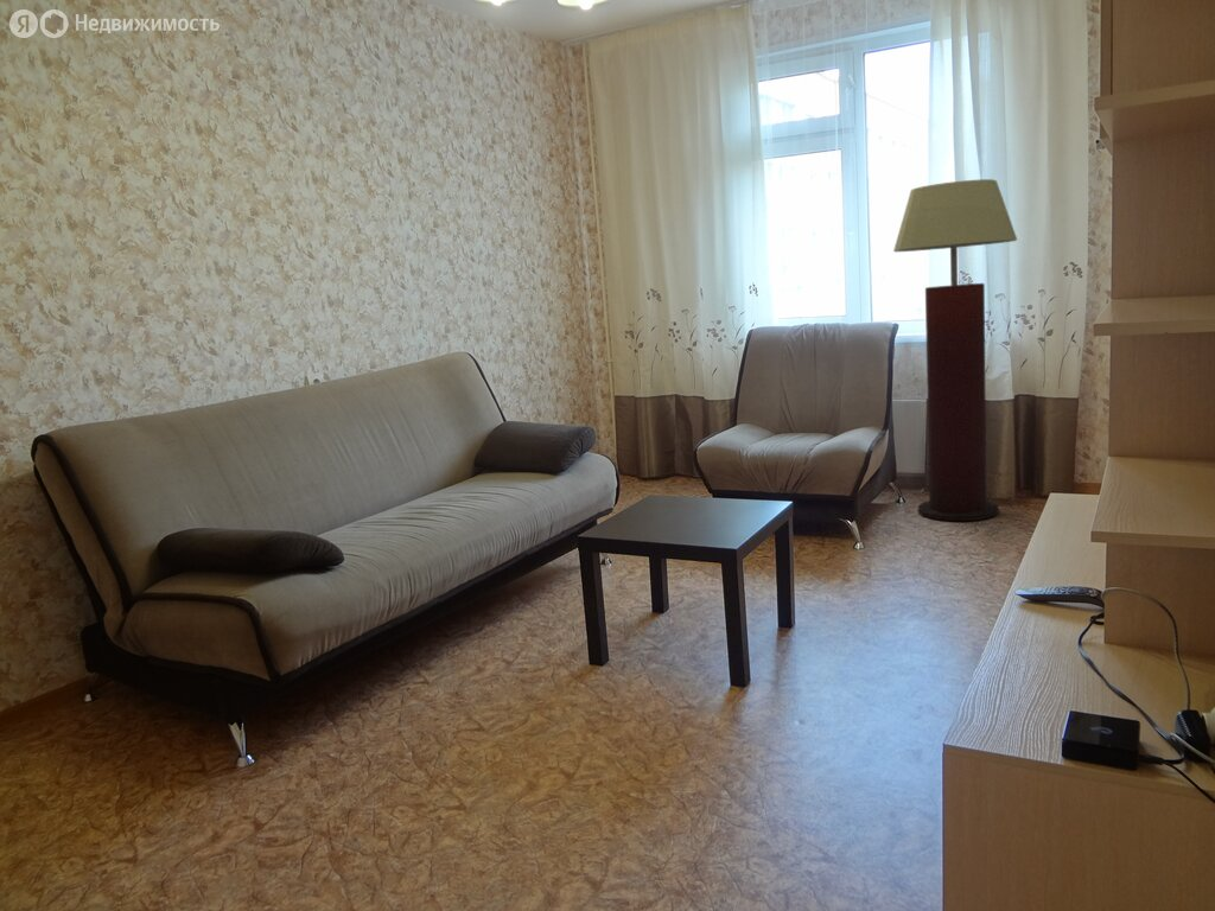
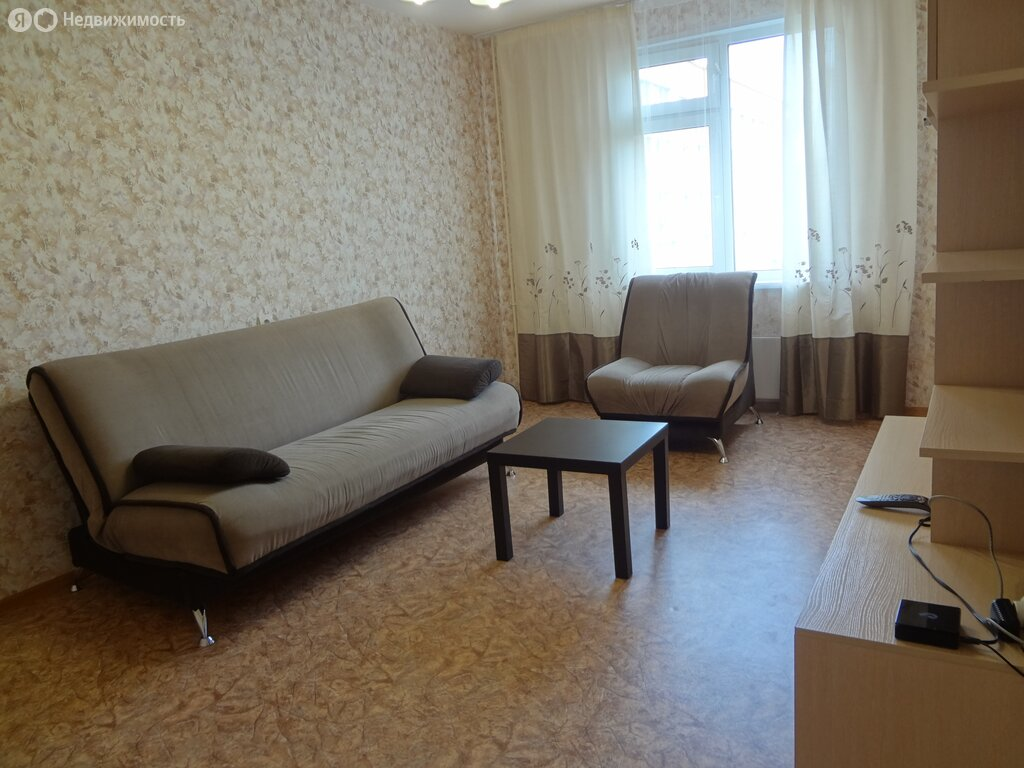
- floor lamp (955, 353)
